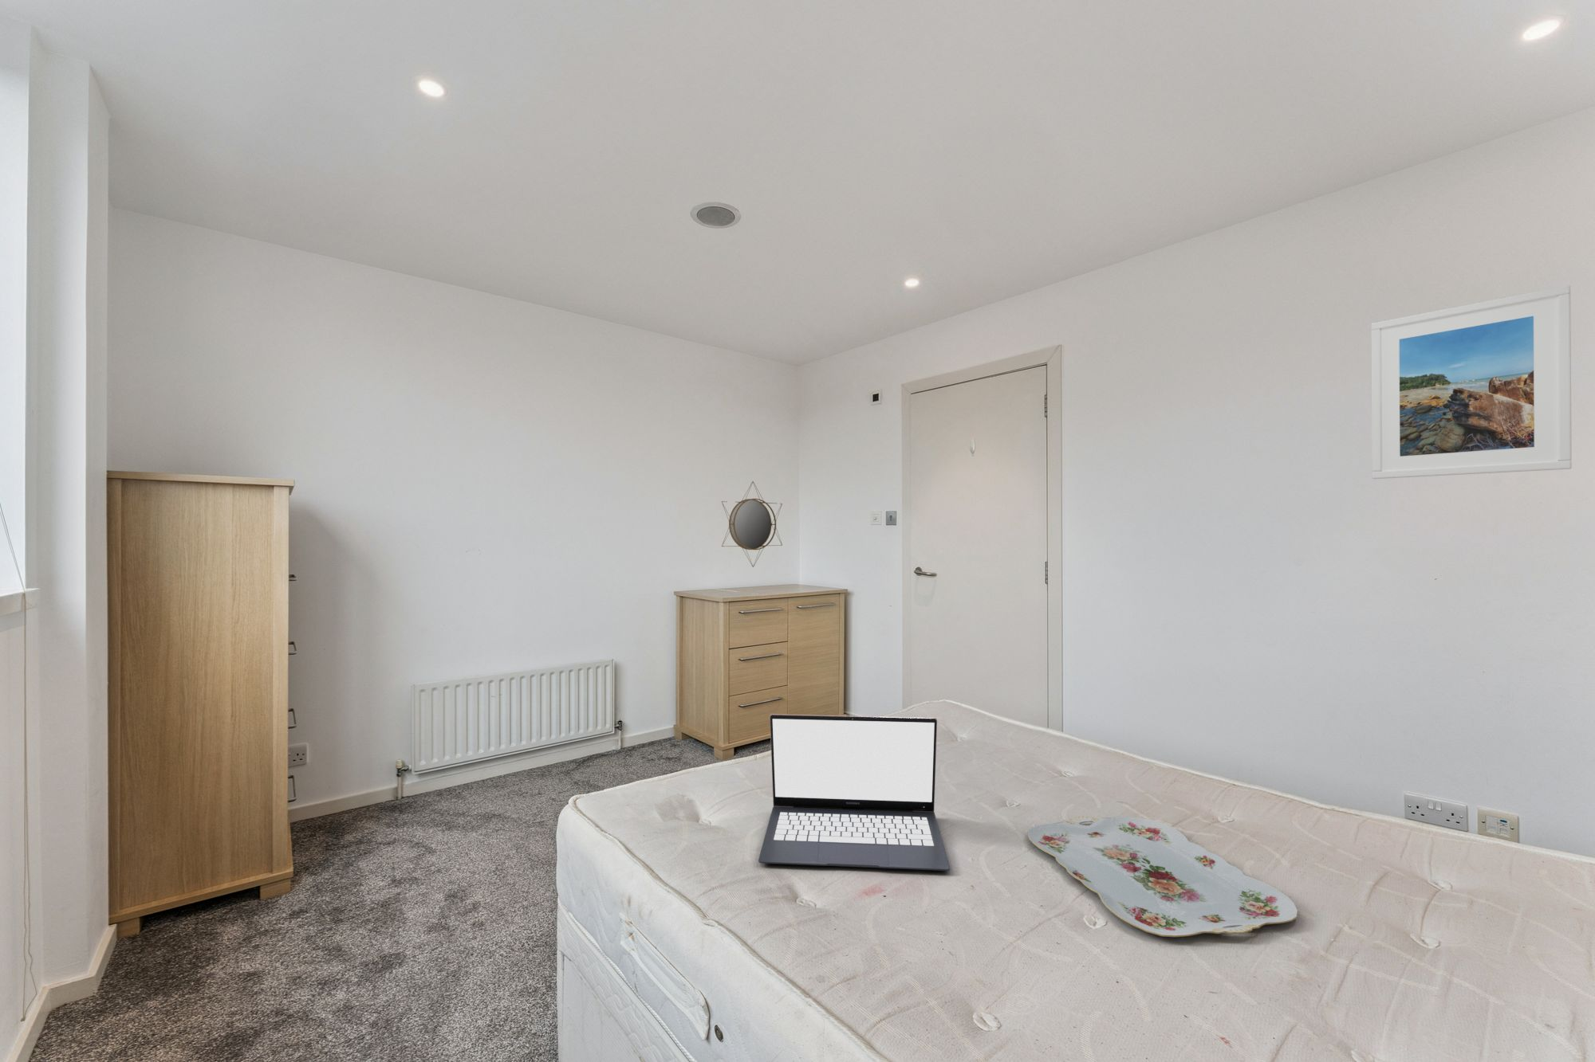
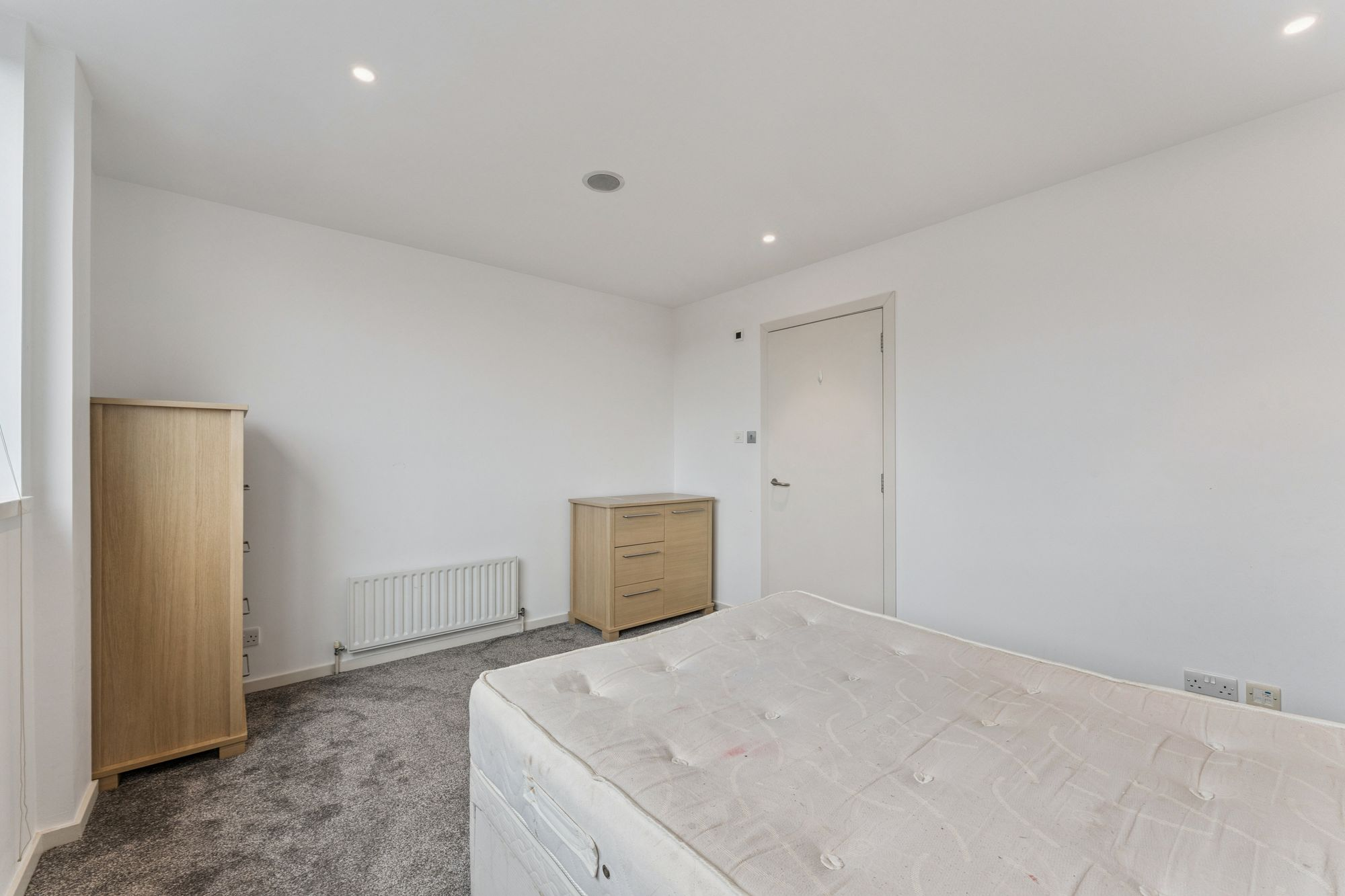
- laptop (853, 781)
- serving tray (1147, 869)
- home mirror (753, 524)
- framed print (1462, 390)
